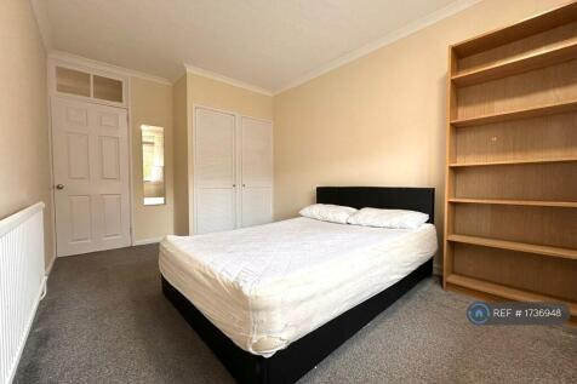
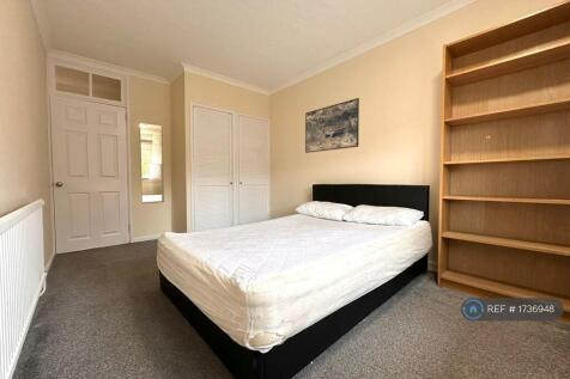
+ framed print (329, 128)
